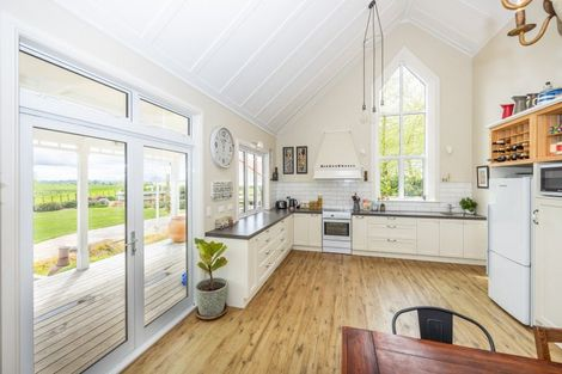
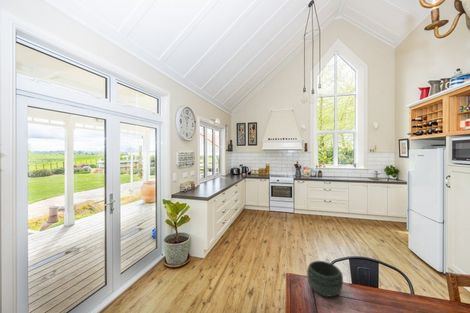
+ bowl (324, 278)
